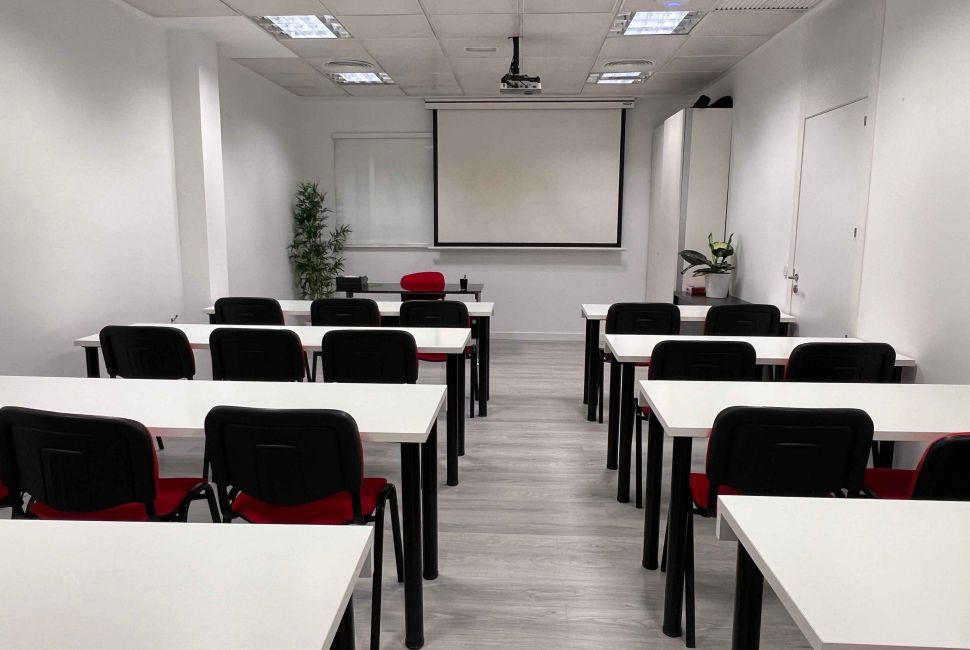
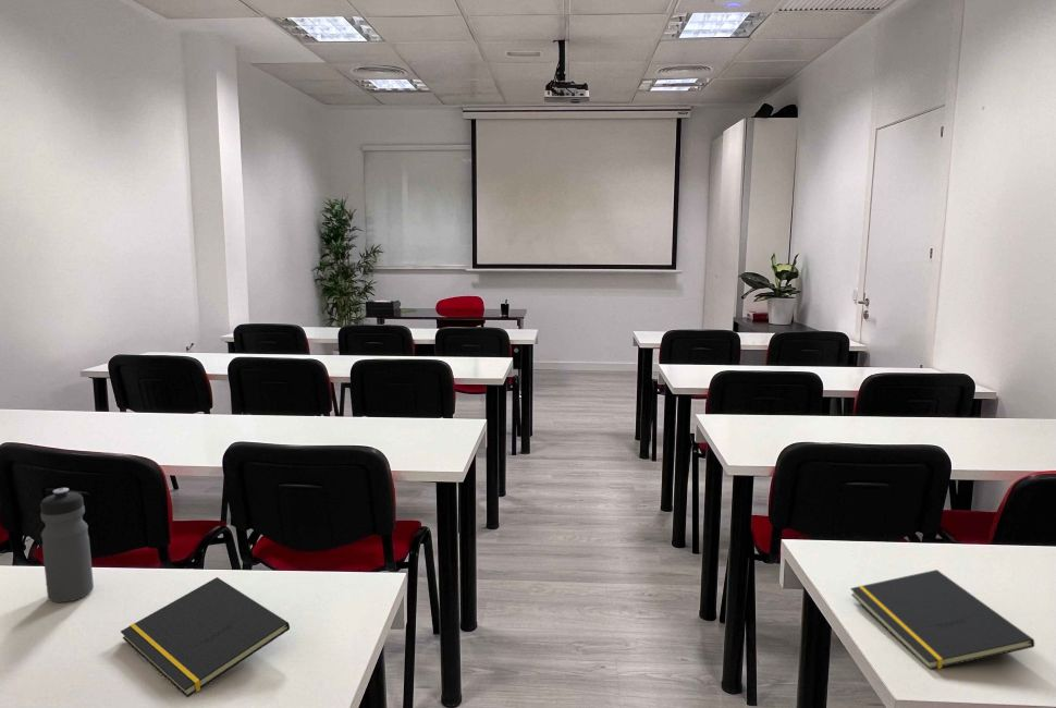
+ notepad (933, 614)
+ notepad (204, 630)
+ water bottle (65, 541)
